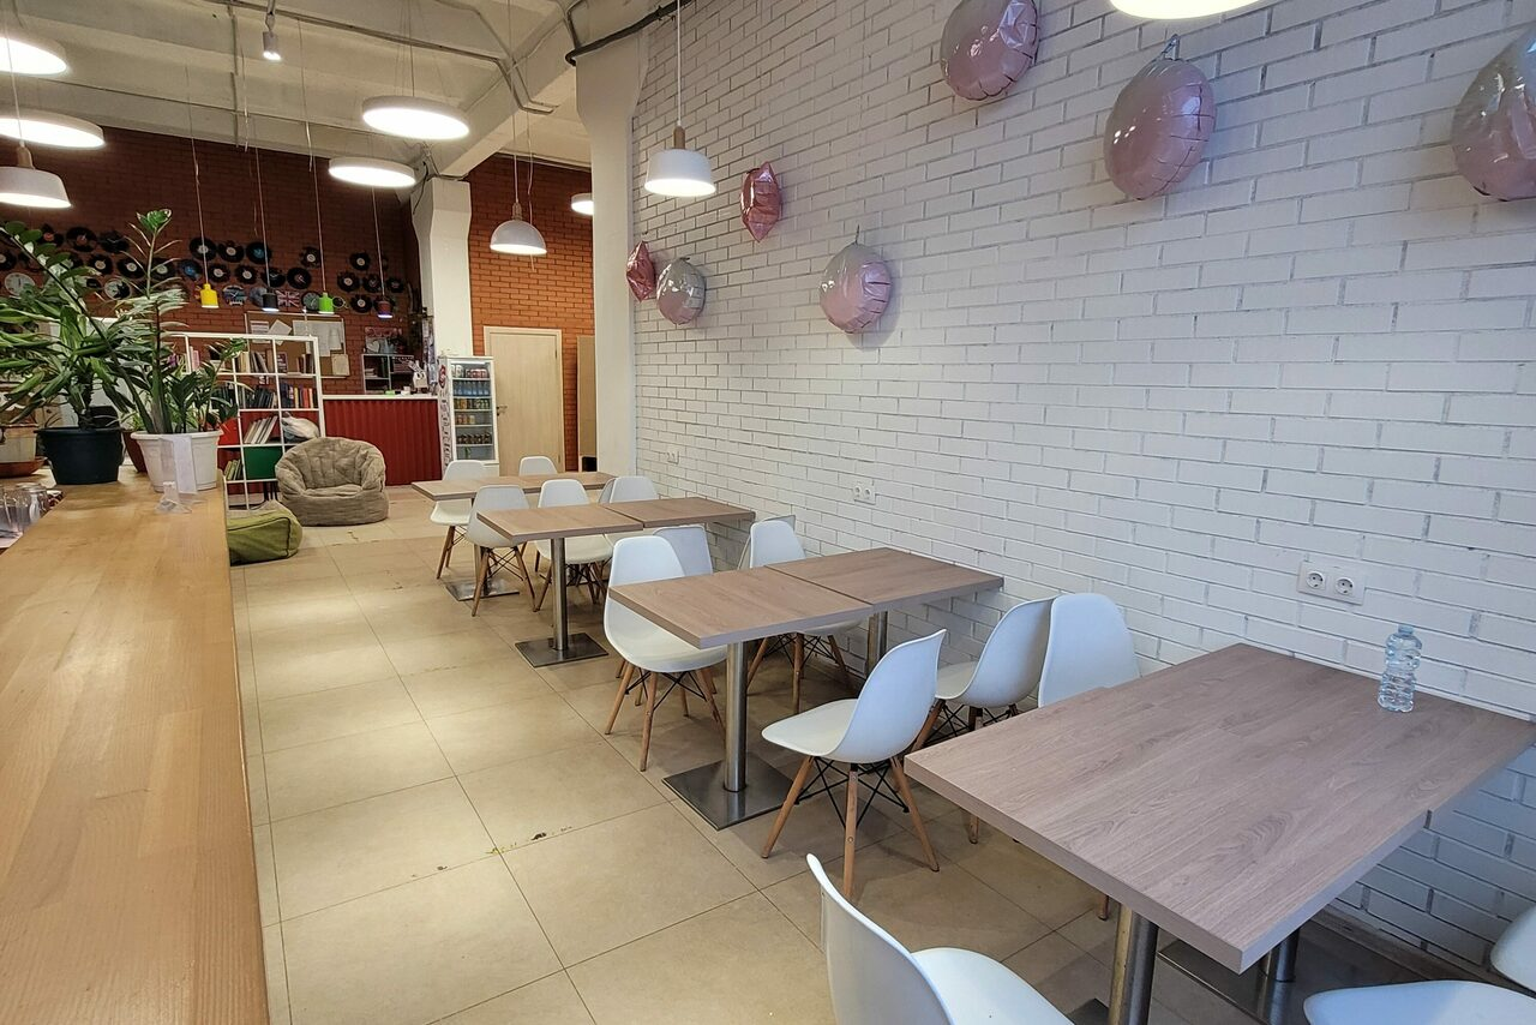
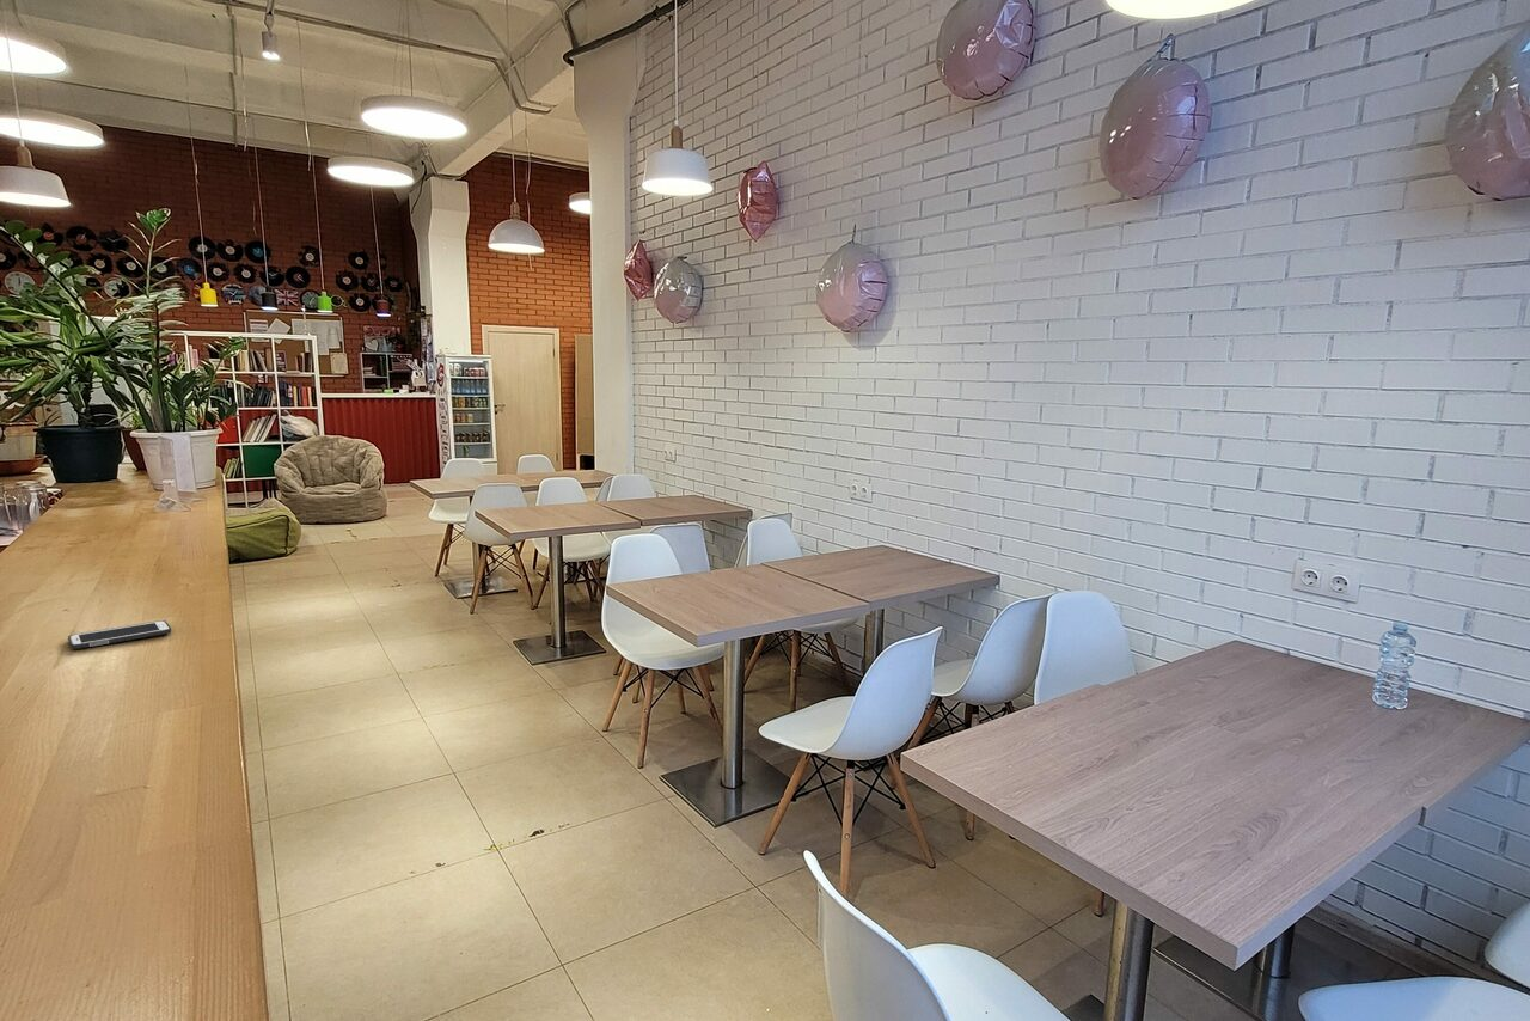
+ cell phone (121, 634)
